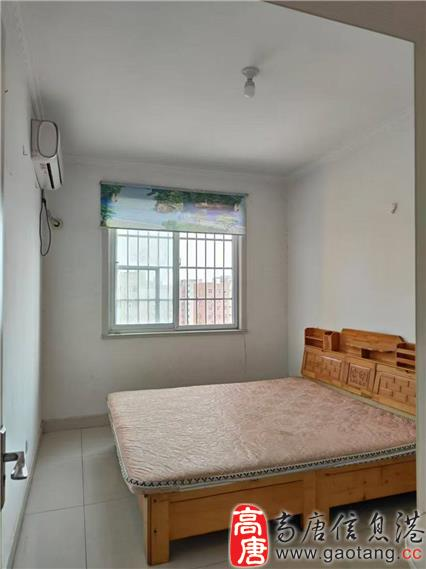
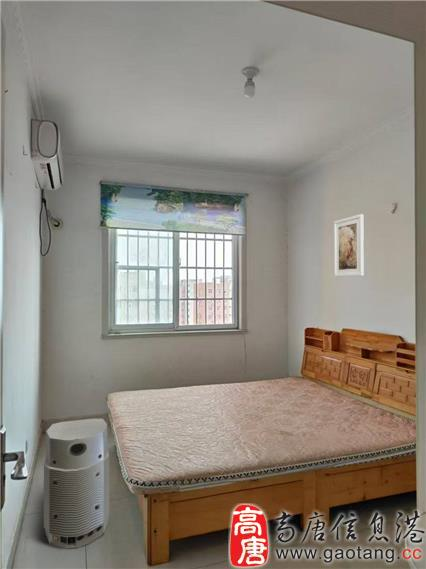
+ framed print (347, 247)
+ air purifier (77, 478)
